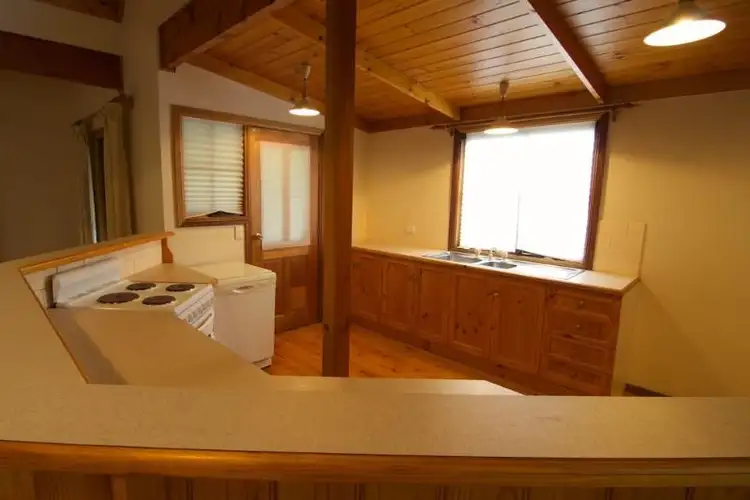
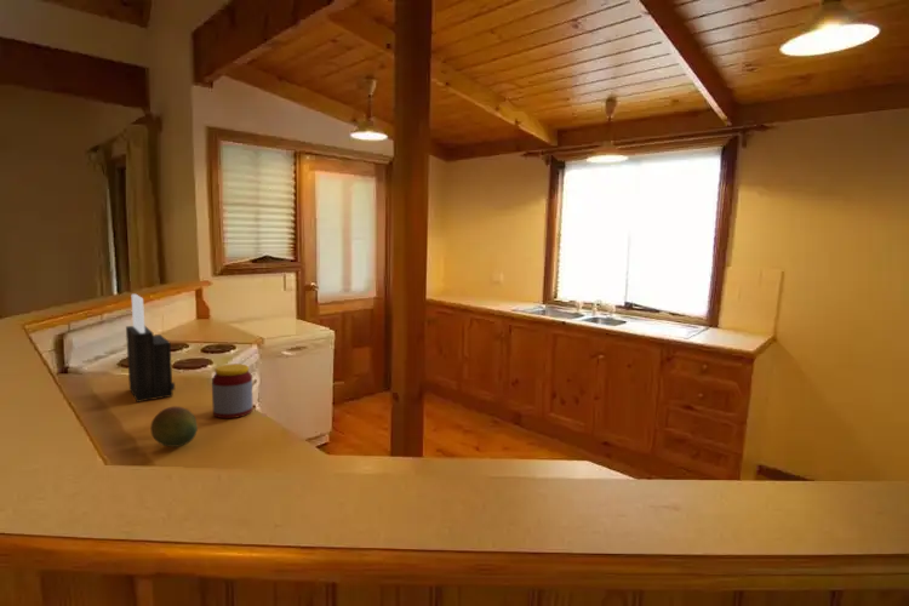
+ jar (231, 389)
+ fruit (176, 425)
+ knife block (152, 344)
